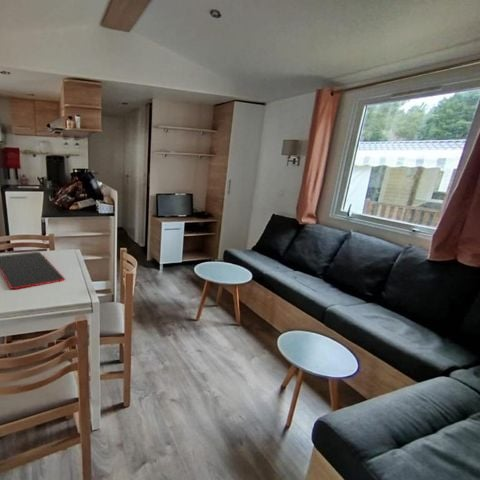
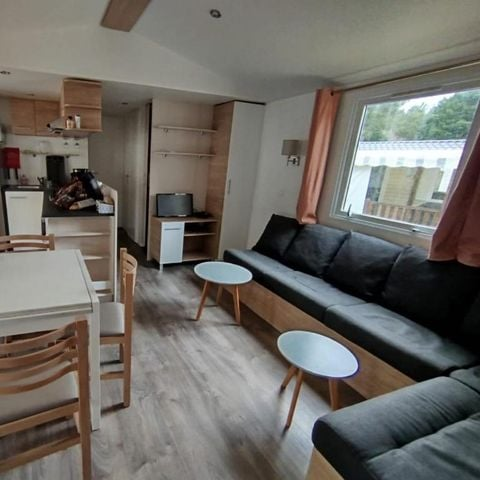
- cutting board (27, 268)
